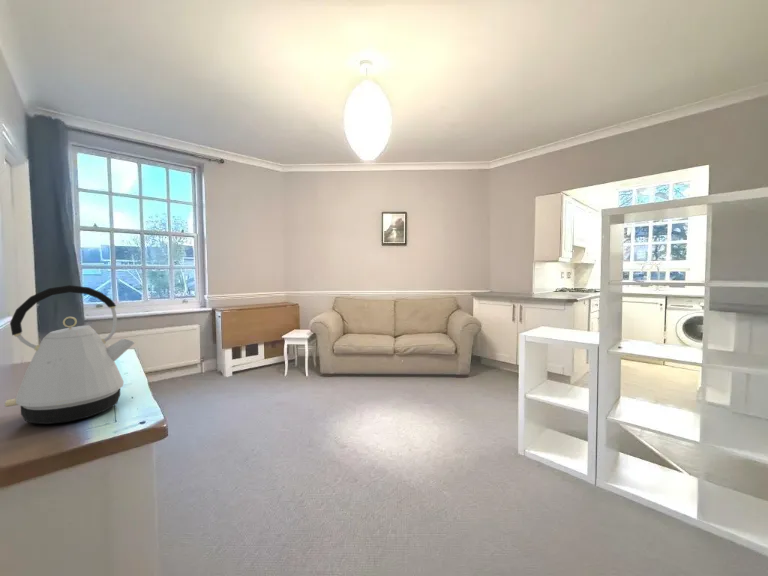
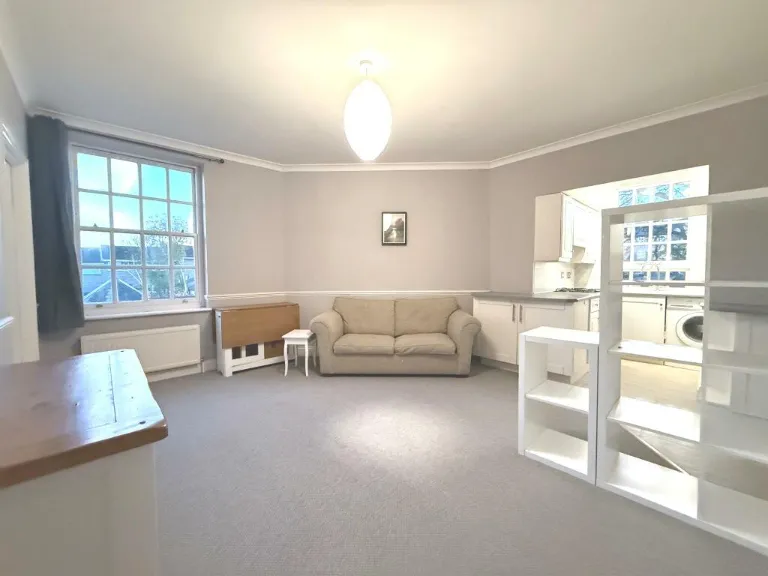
- kettle (75, 348)
